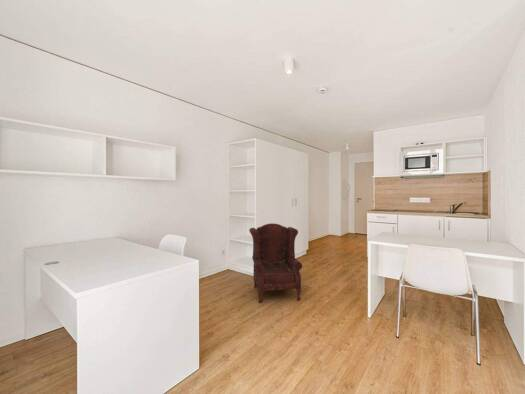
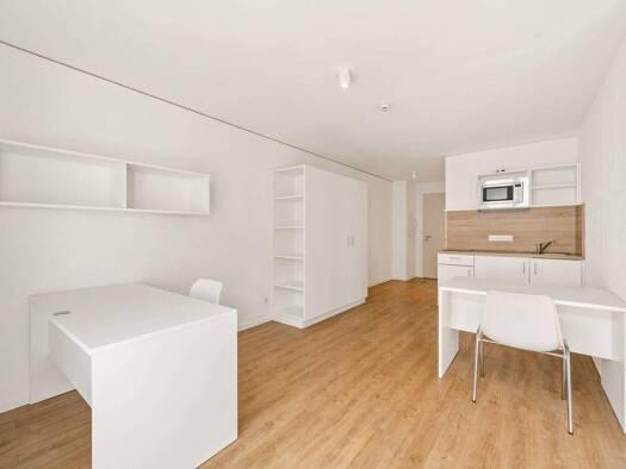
- armchair (275, 258)
